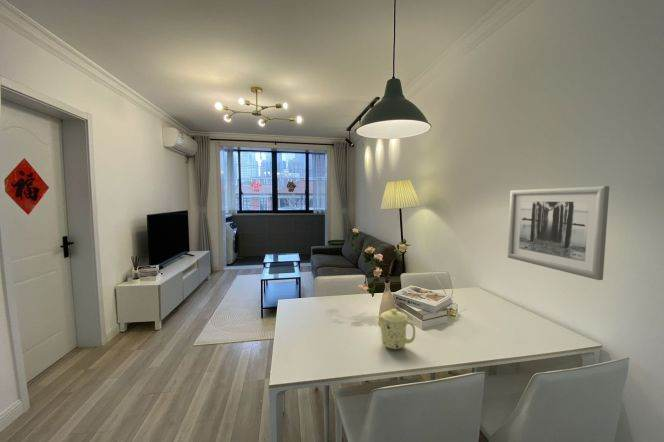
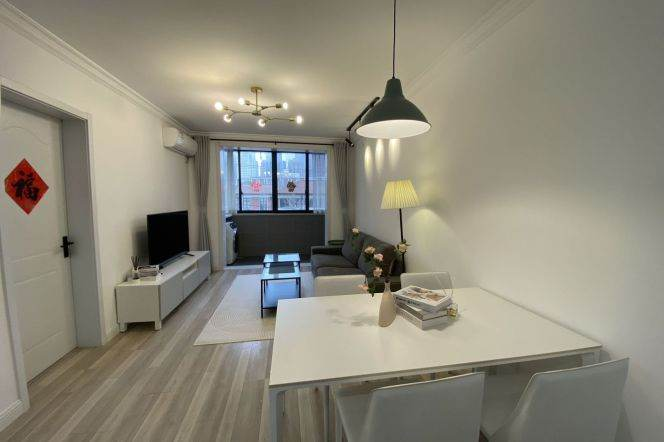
- mug (395, 328)
- wall art (549, 228)
